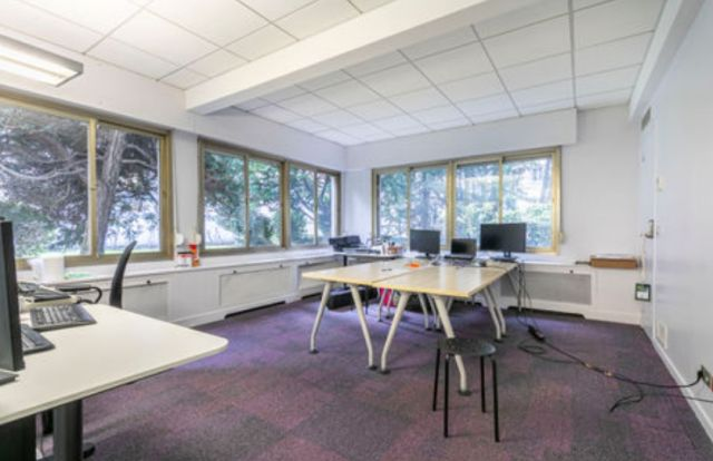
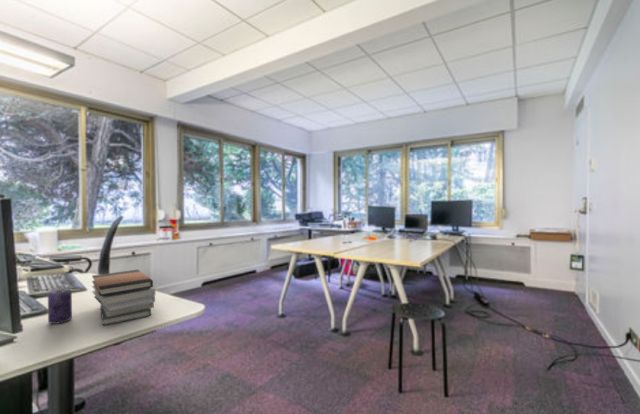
+ book stack (123, 294)
+ beverage can (60, 305)
